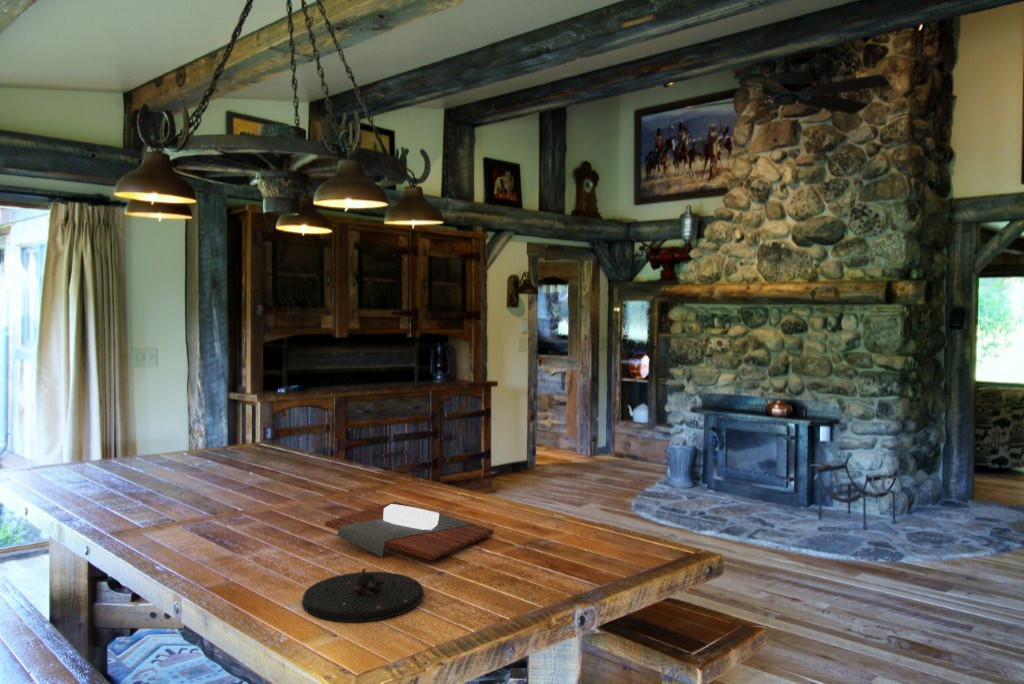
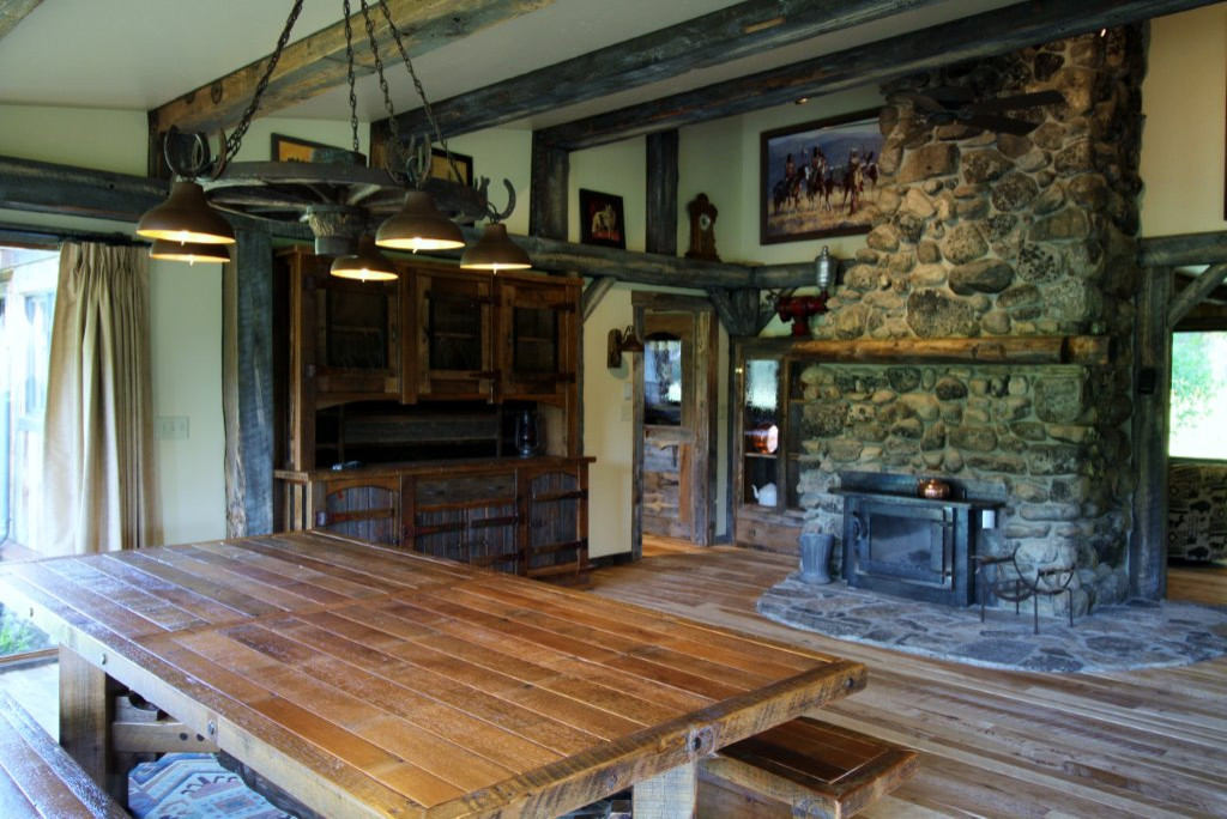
- cutting board (411, 524)
- plate (363, 586)
